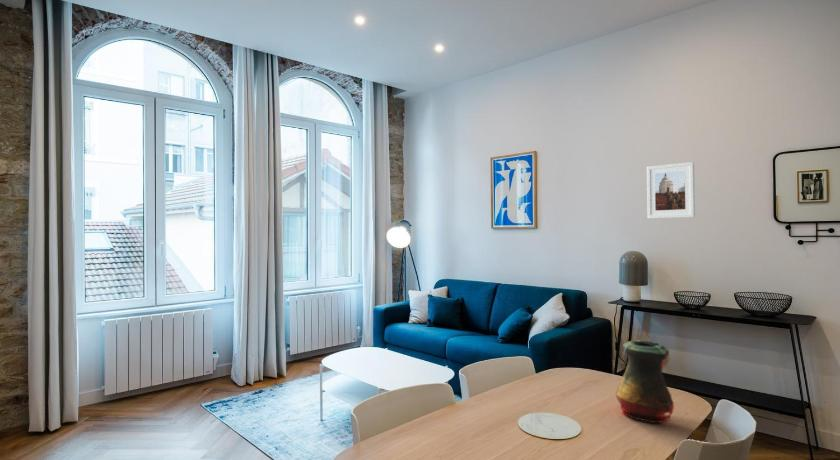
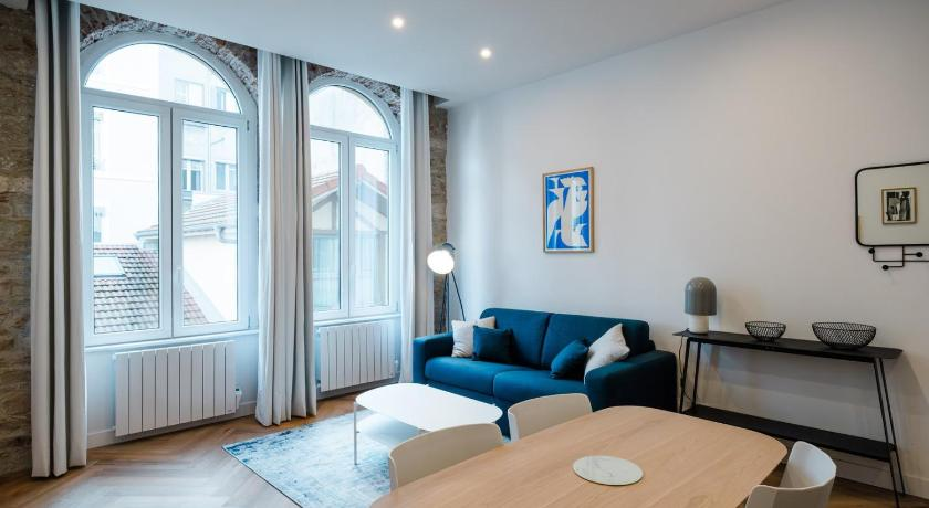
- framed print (670, 191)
- vase (642, 379)
